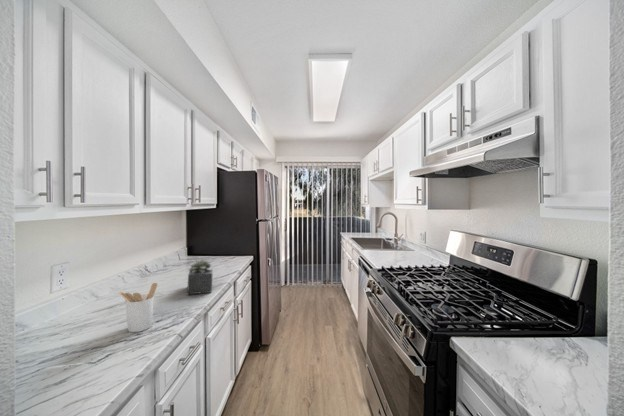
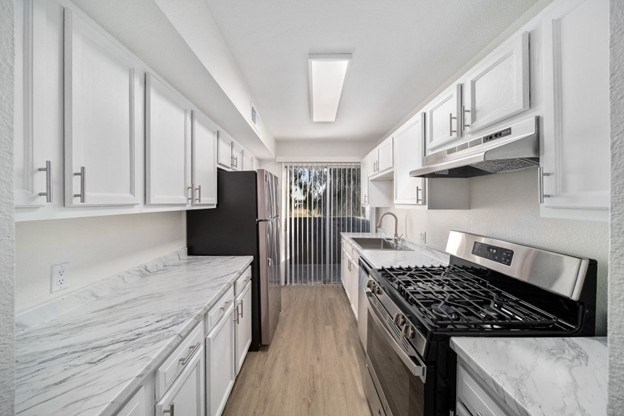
- succulent plant (200, 274)
- utensil holder (137, 307)
